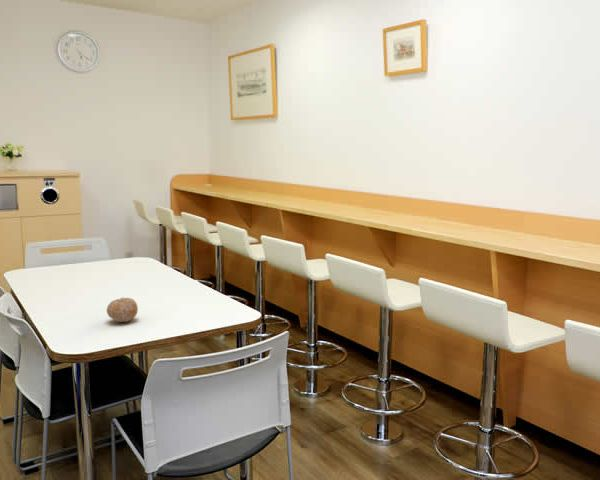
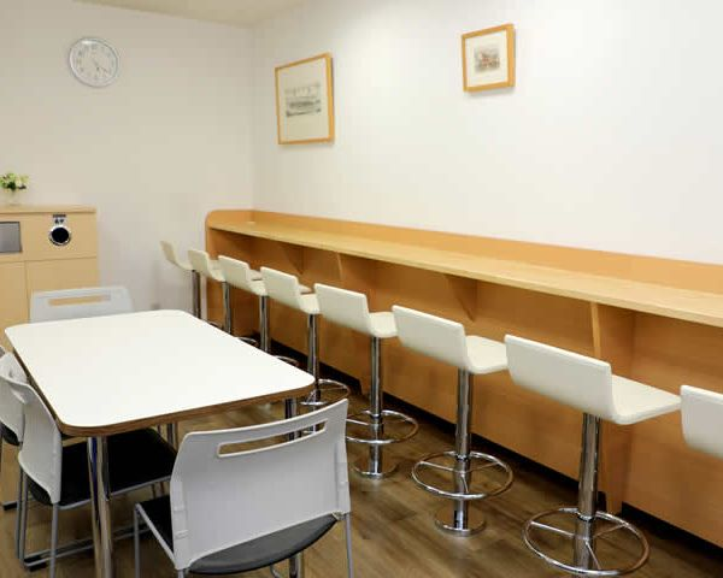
- fruit (122, 310)
